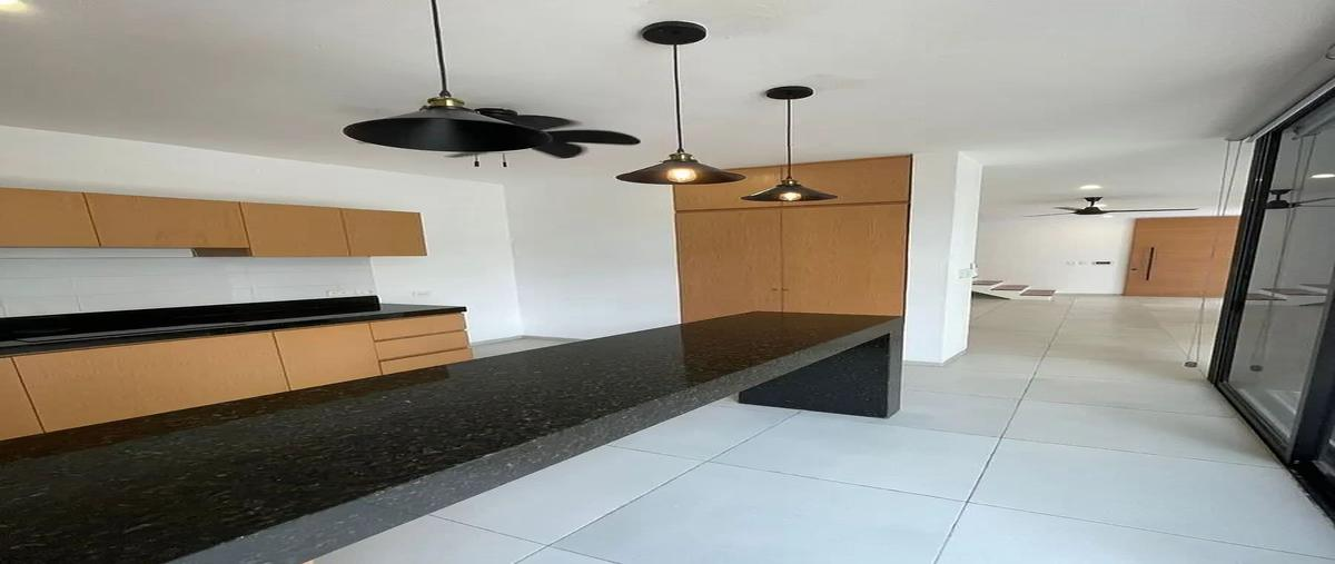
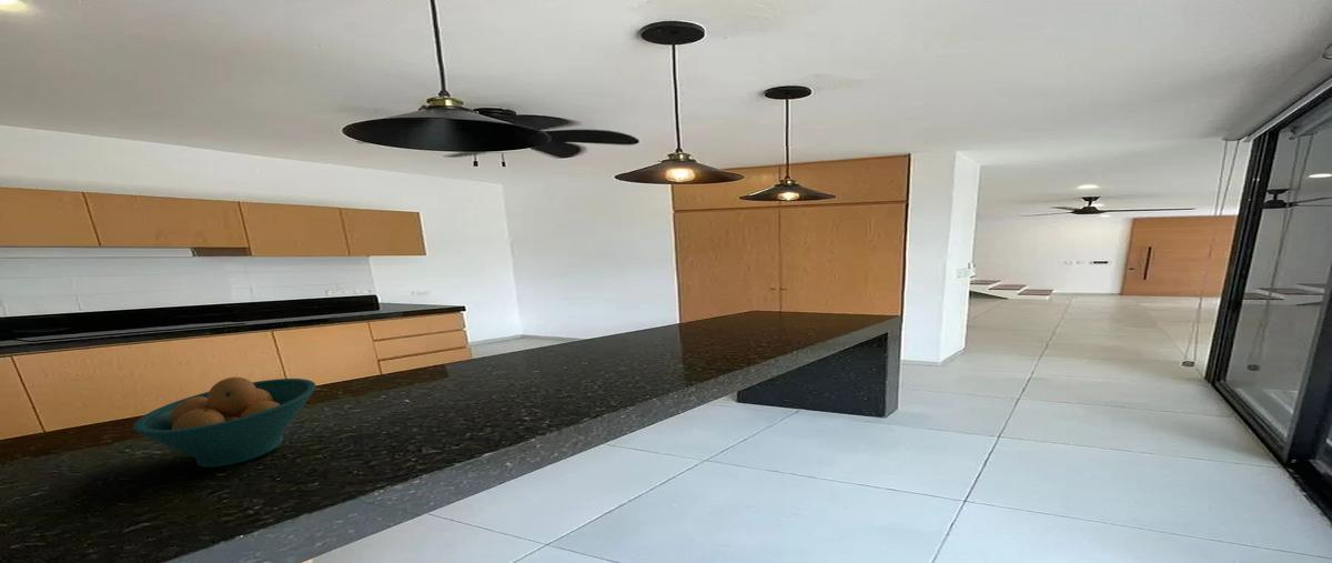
+ fruit bowl (234, 415)
